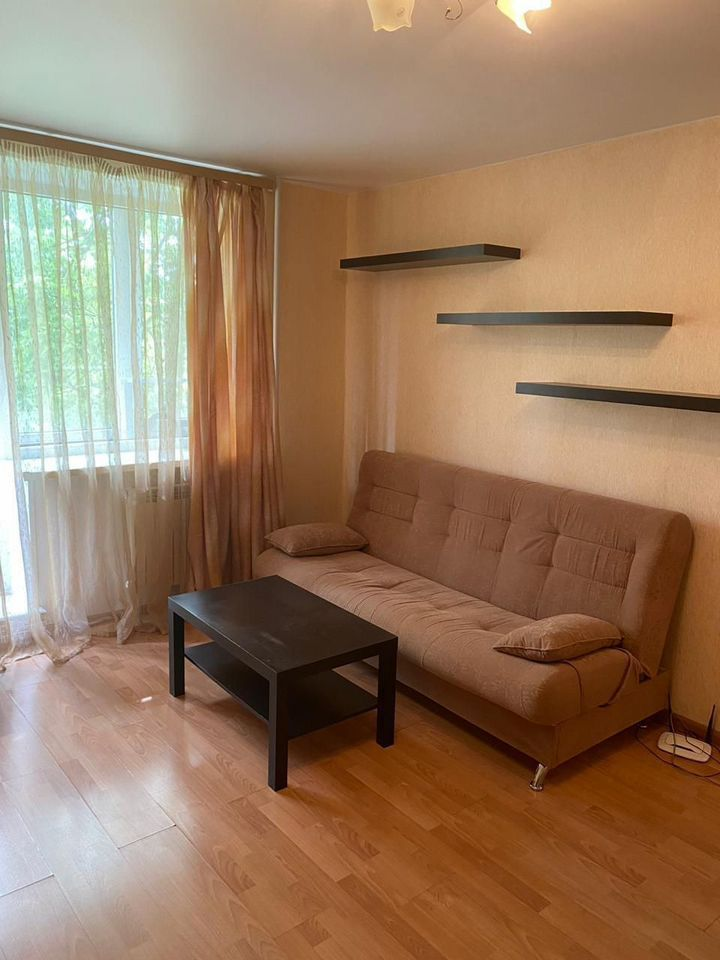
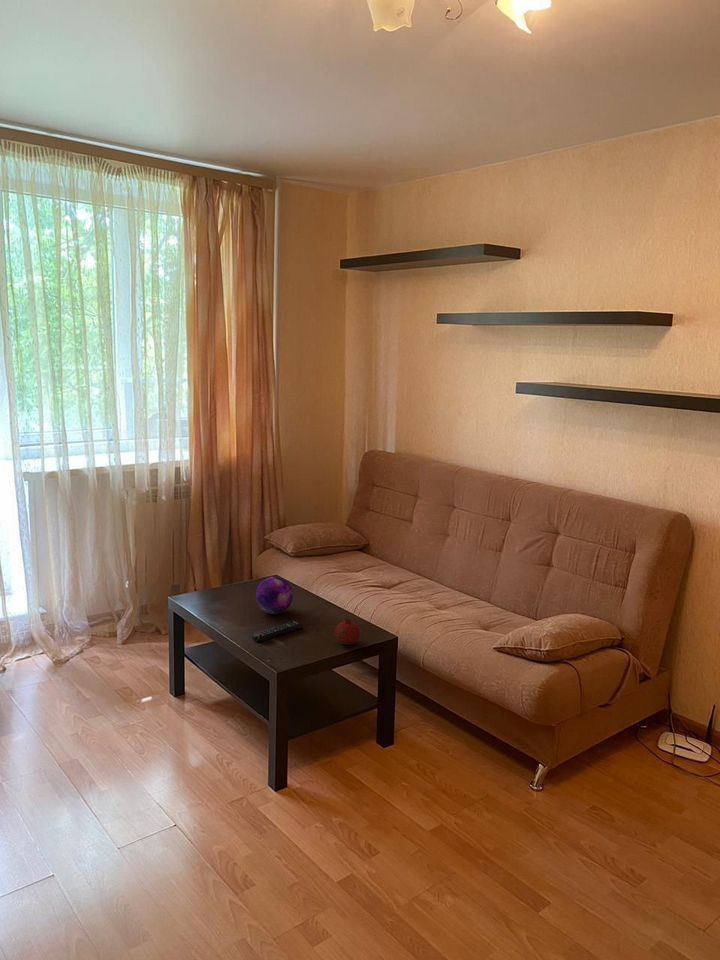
+ remote control (278, 630)
+ fruit (347, 630)
+ decorative orb (274, 595)
